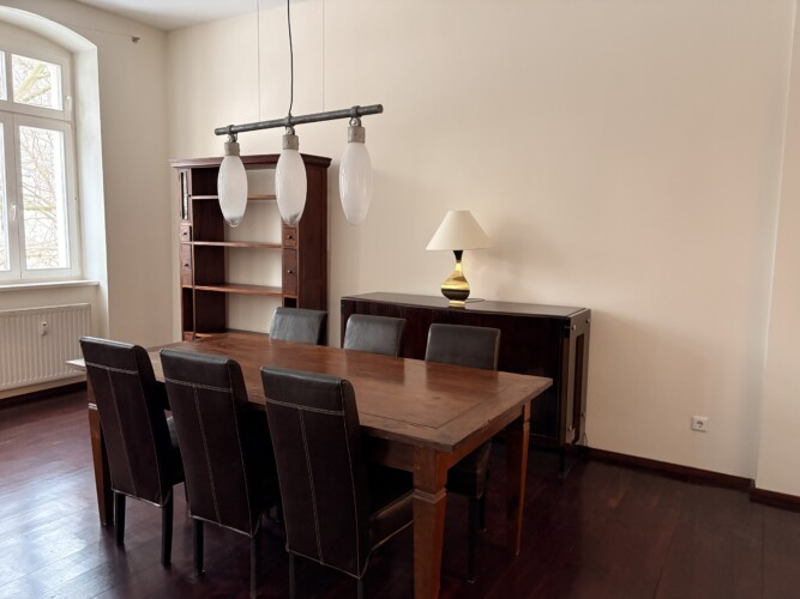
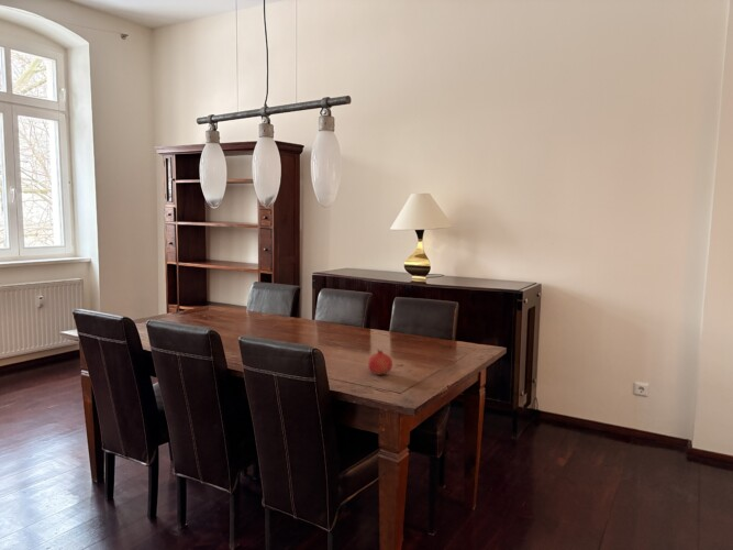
+ fruit (379, 361)
